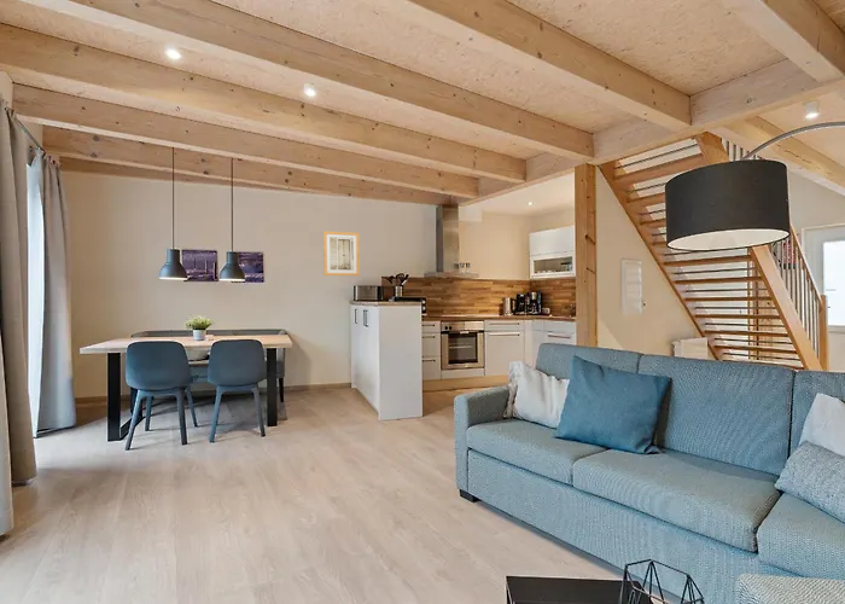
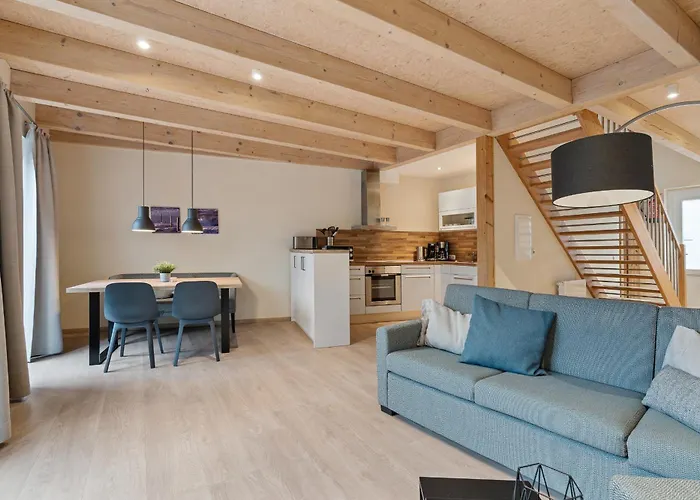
- wall art (342, 254)
